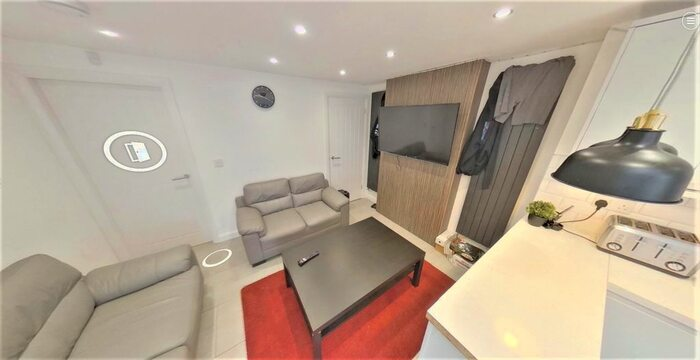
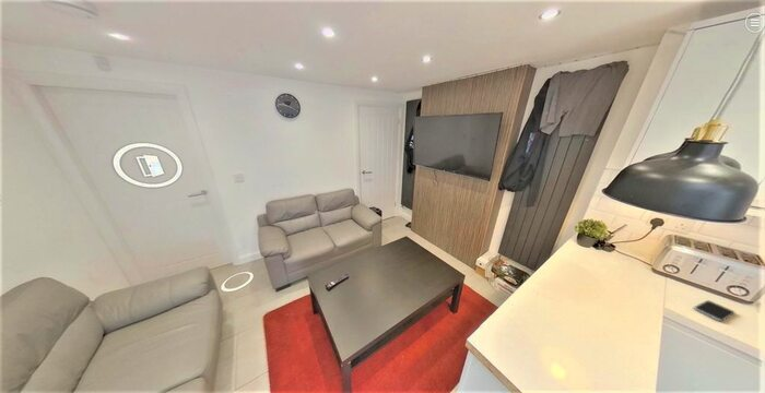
+ smartphone (714, 310)
